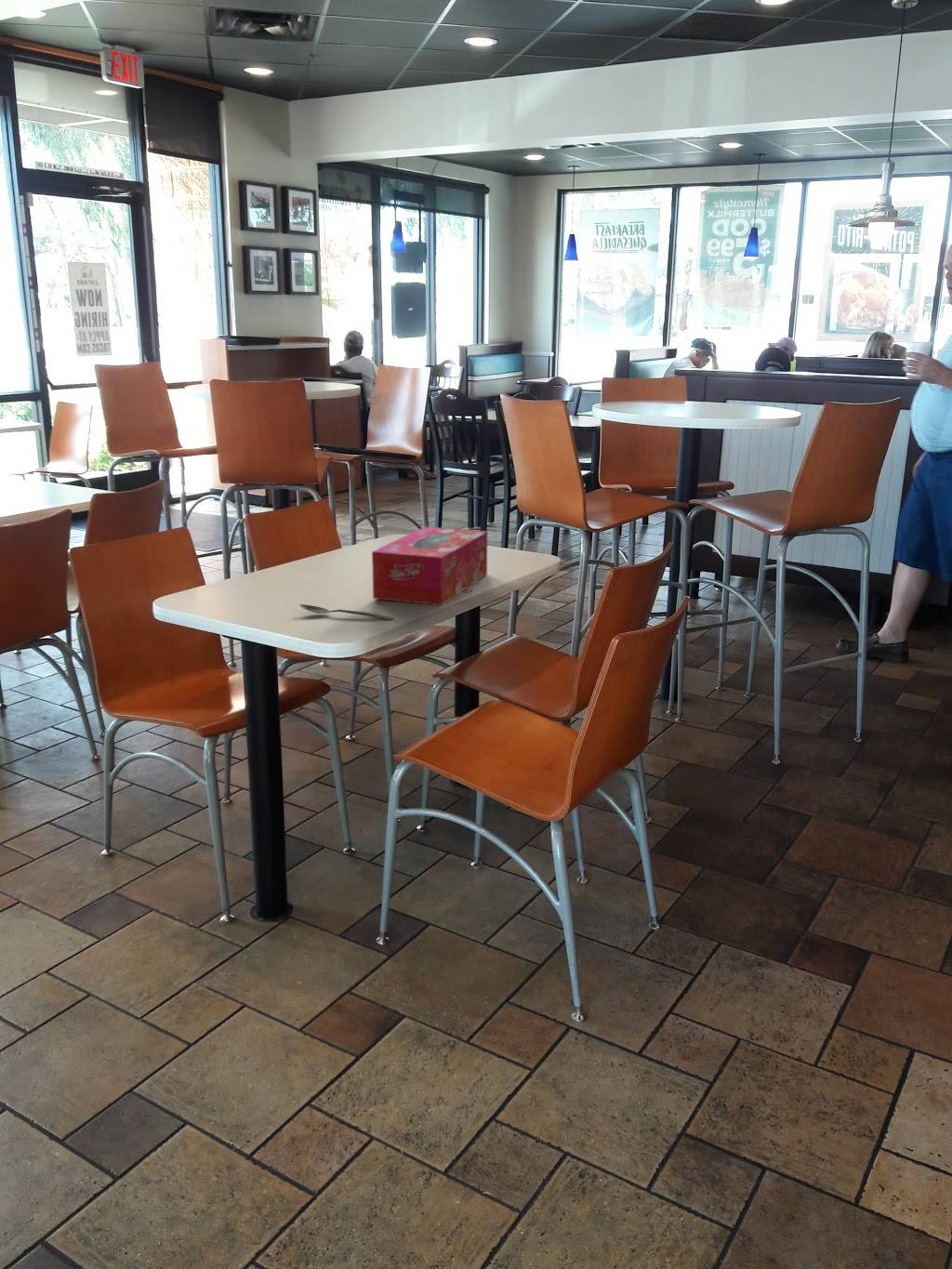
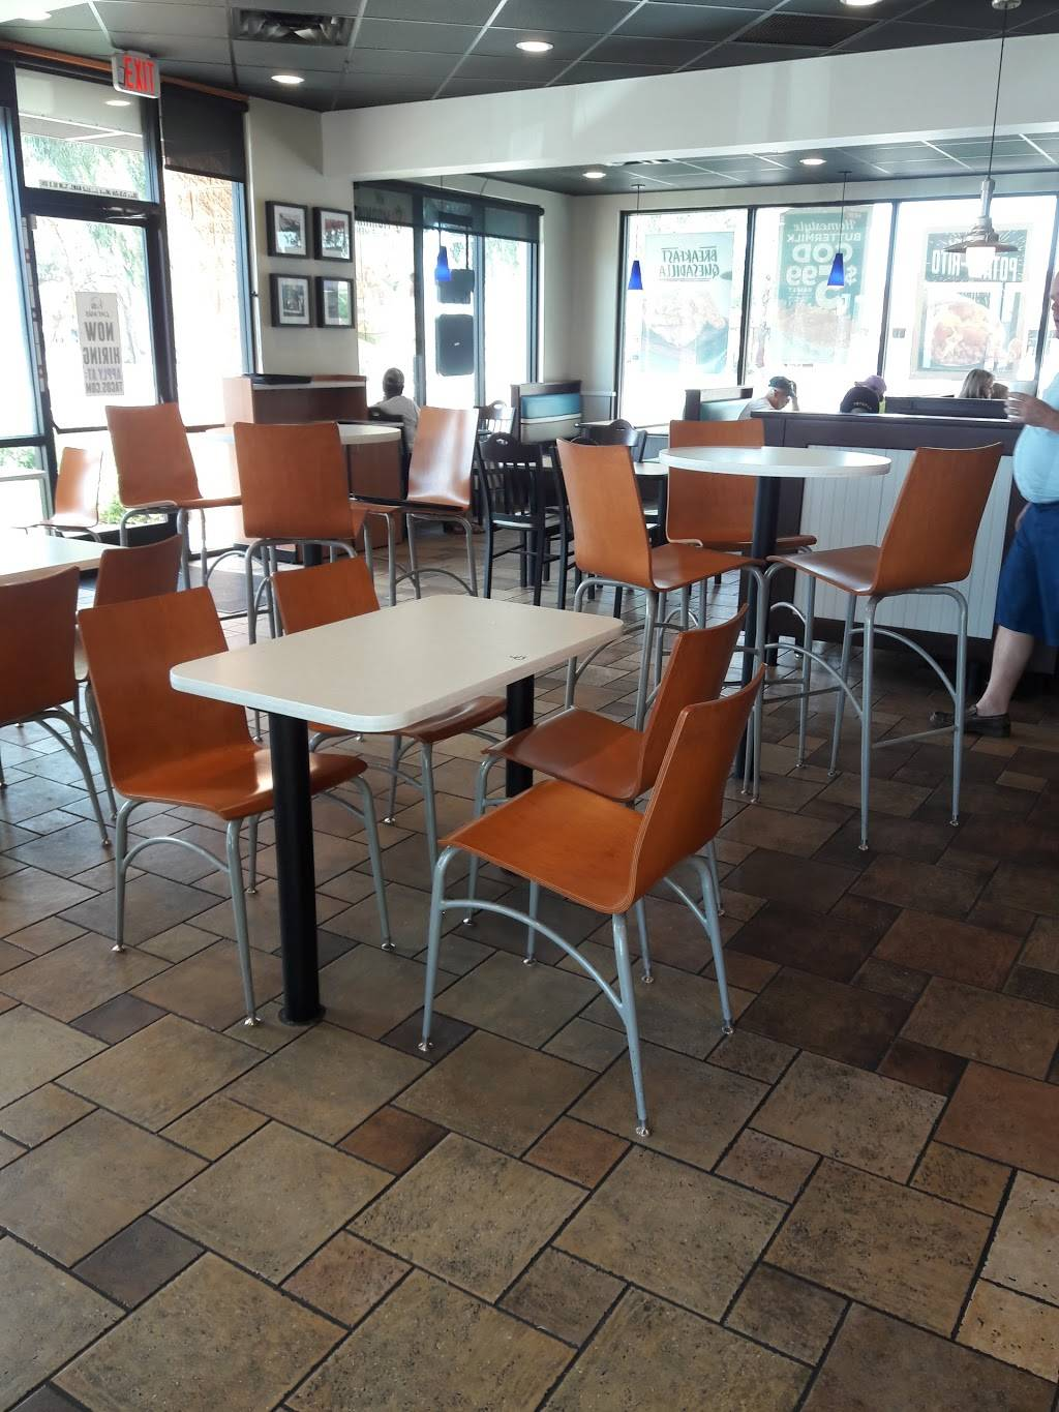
- tissue box (432, 563)
- spoon (346, 612)
